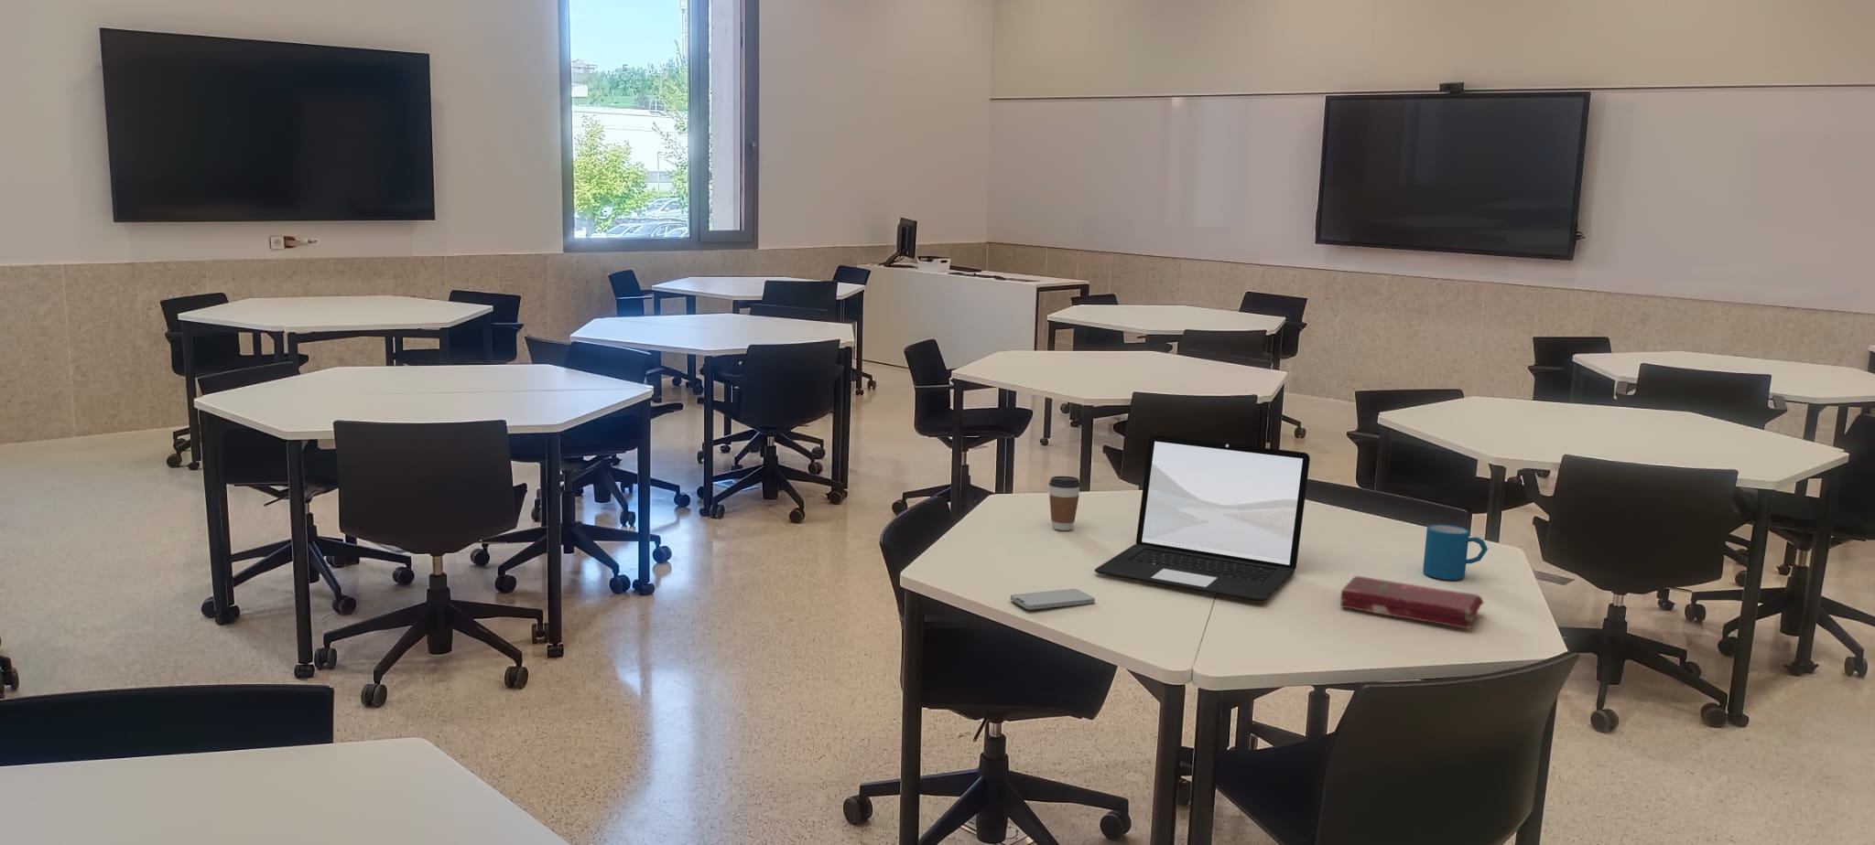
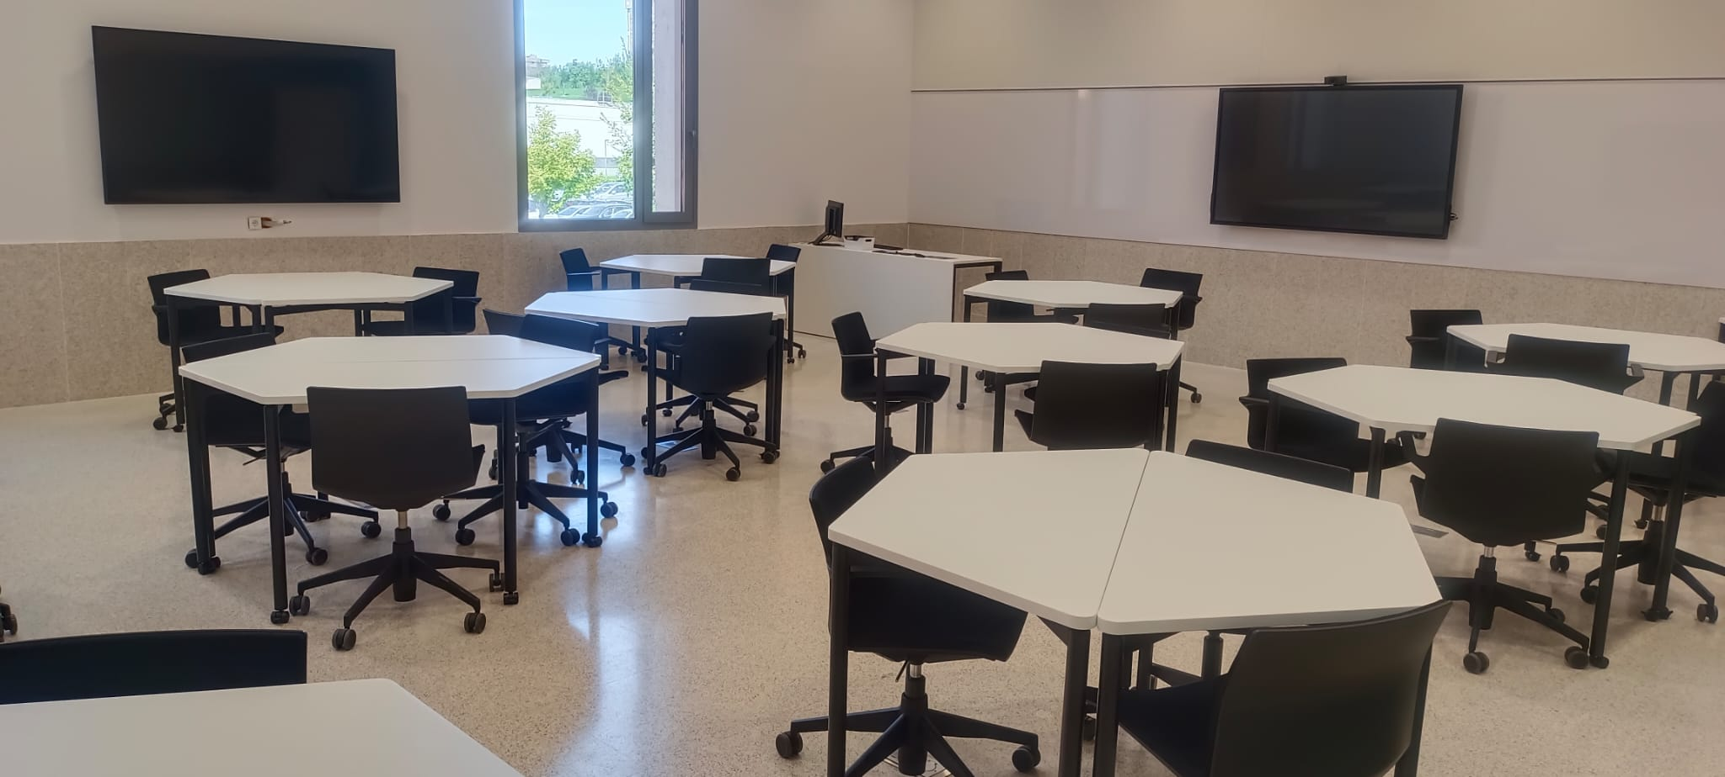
- book (1411, 601)
- coffee cup (1063, 502)
- laptop (1202, 512)
- smartphone (1052, 598)
- mug (1455, 553)
